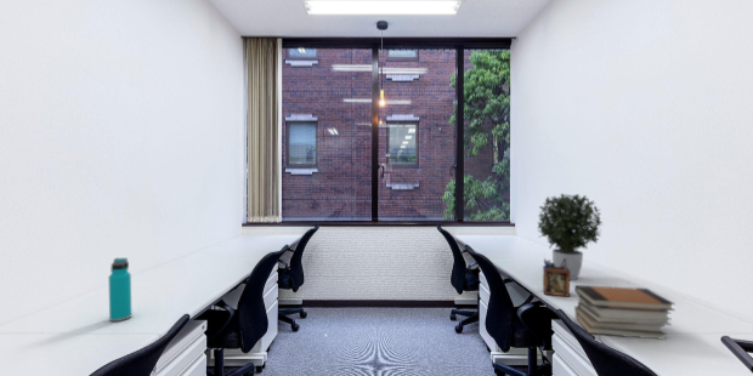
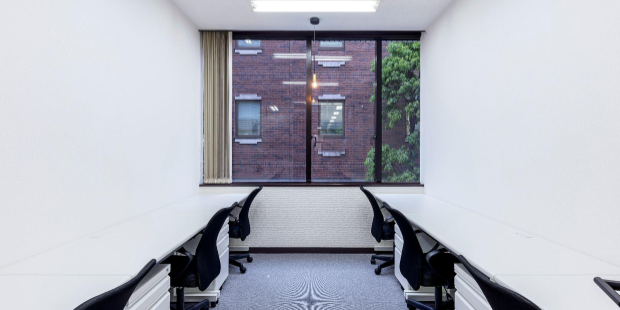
- book stack (619, 311)
- desk organizer (555, 275)
- potted plant (568, 235)
- water bottle (119, 287)
